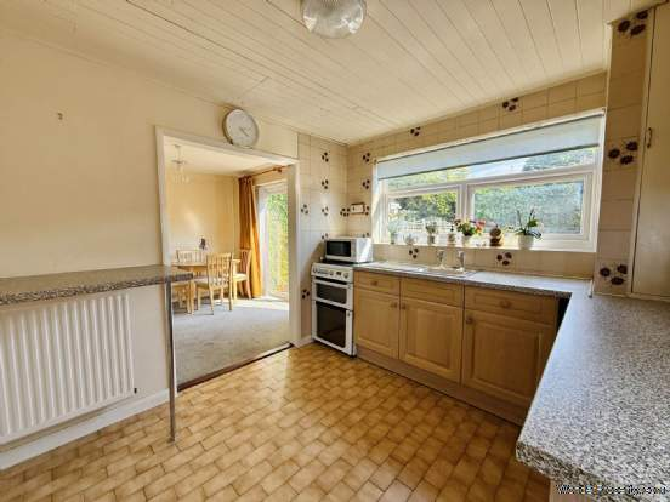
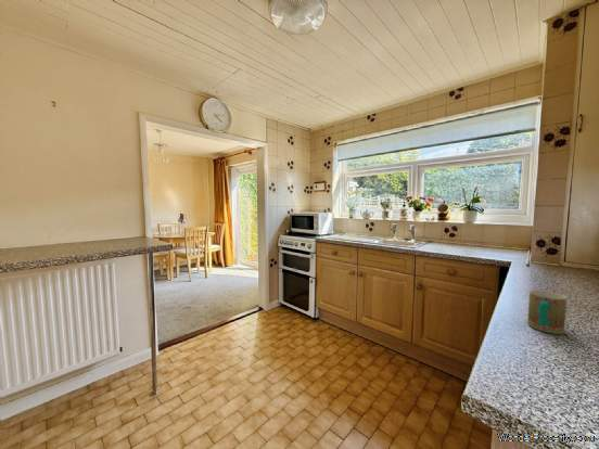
+ mug (545, 312)
